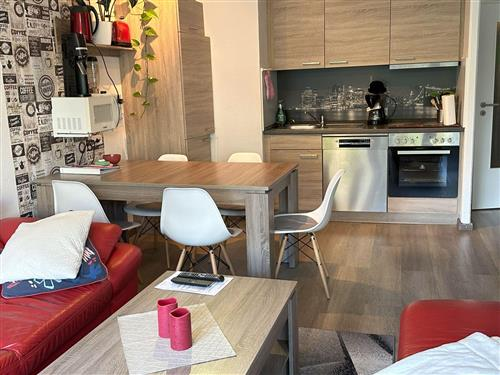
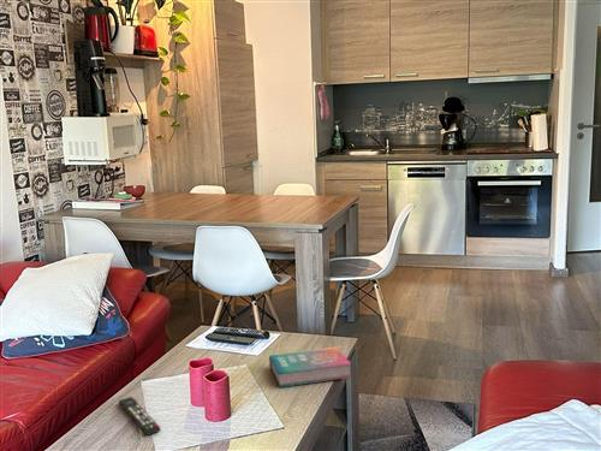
+ remote control (138, 414)
+ book (309, 366)
